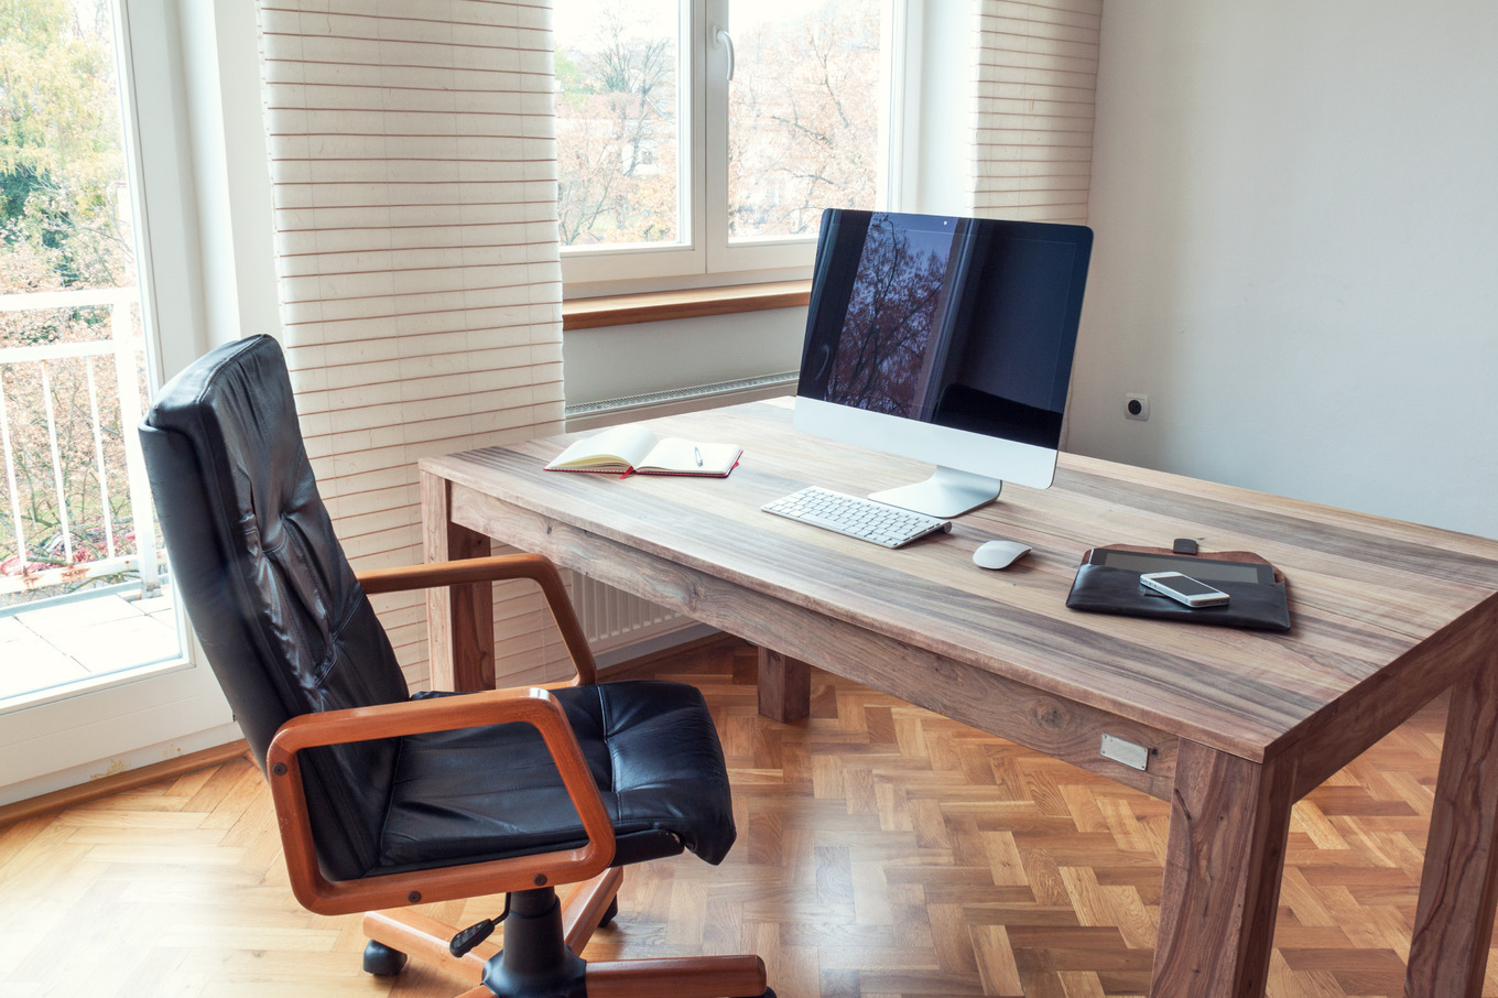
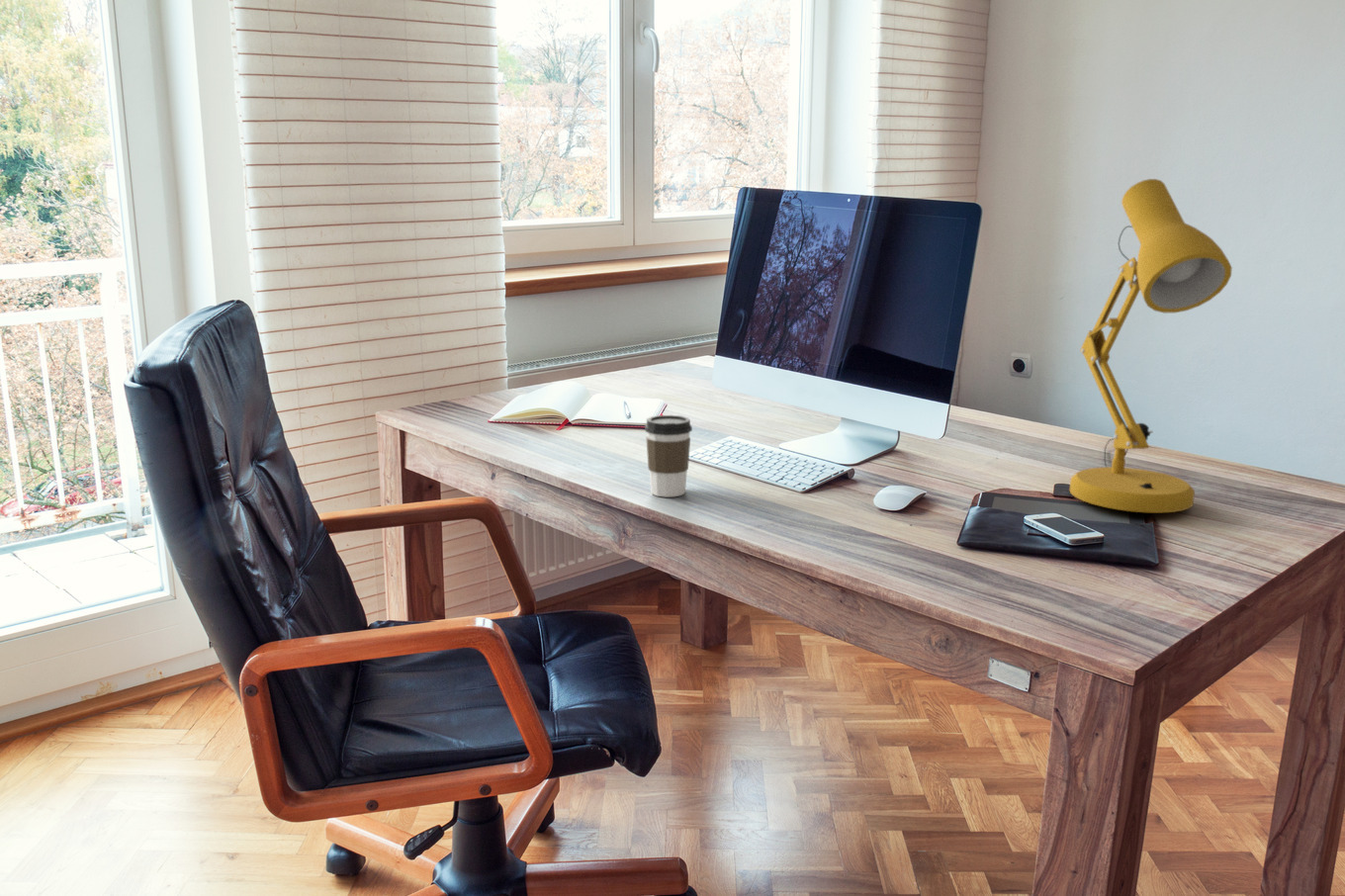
+ coffee cup (668, 456)
+ desk lamp (1153, 310)
